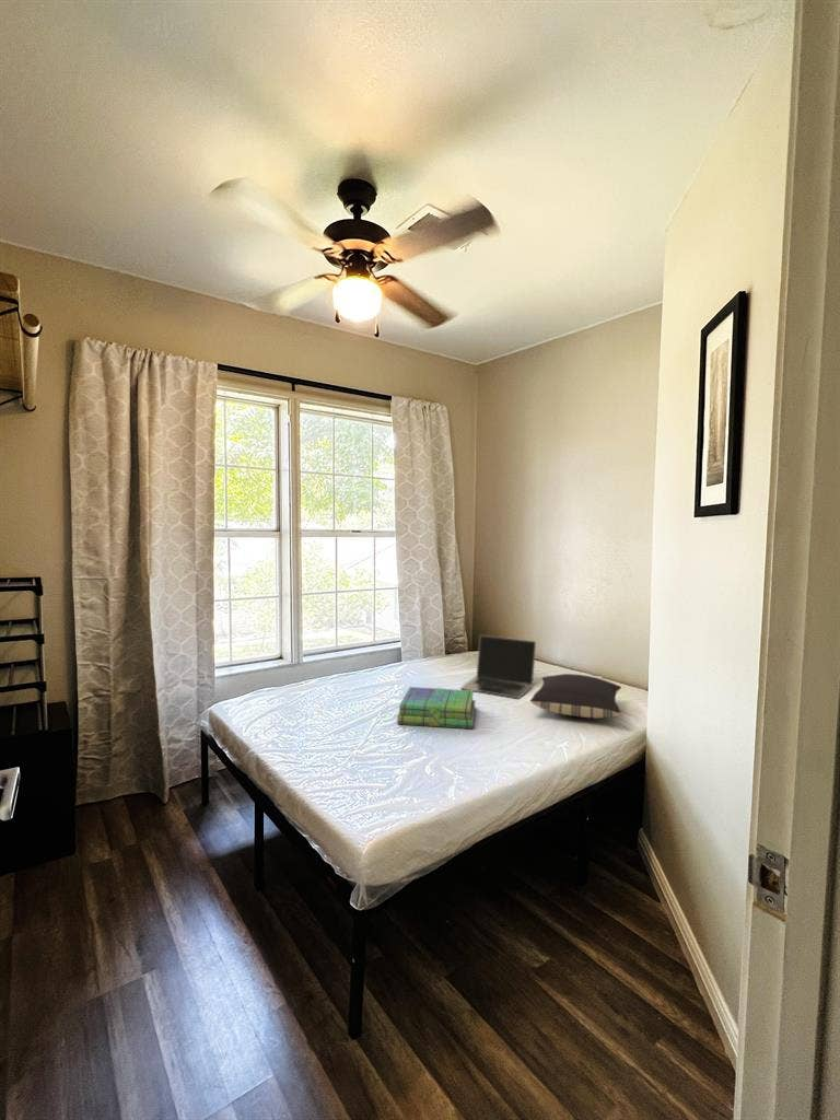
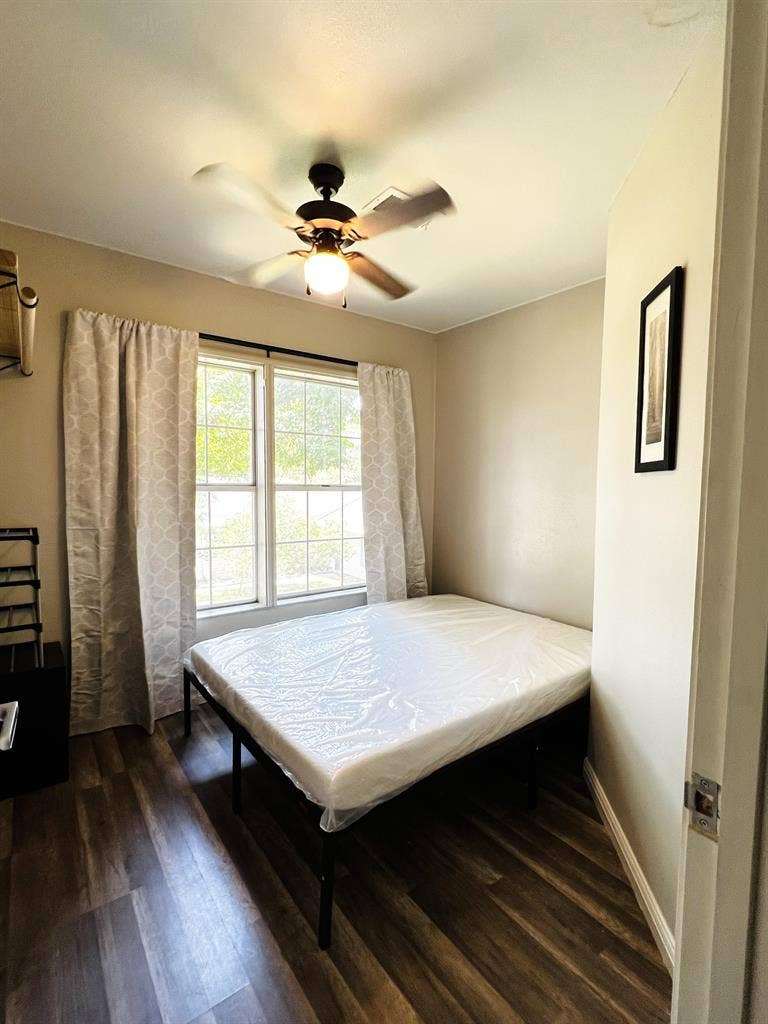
- laptop (498, 664)
- stack of books (438, 705)
- pillow (576, 693)
